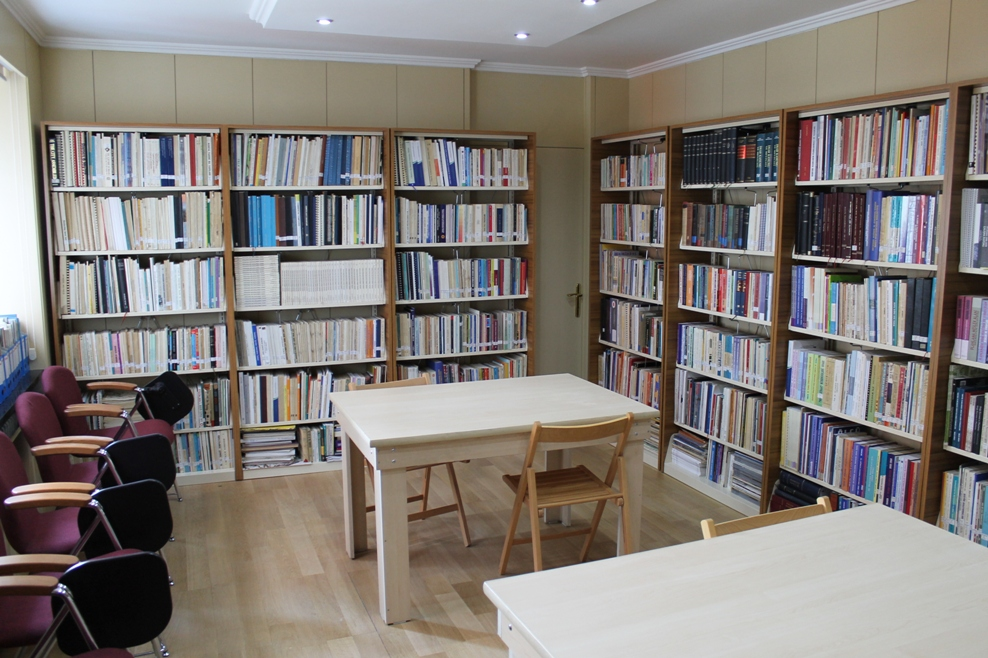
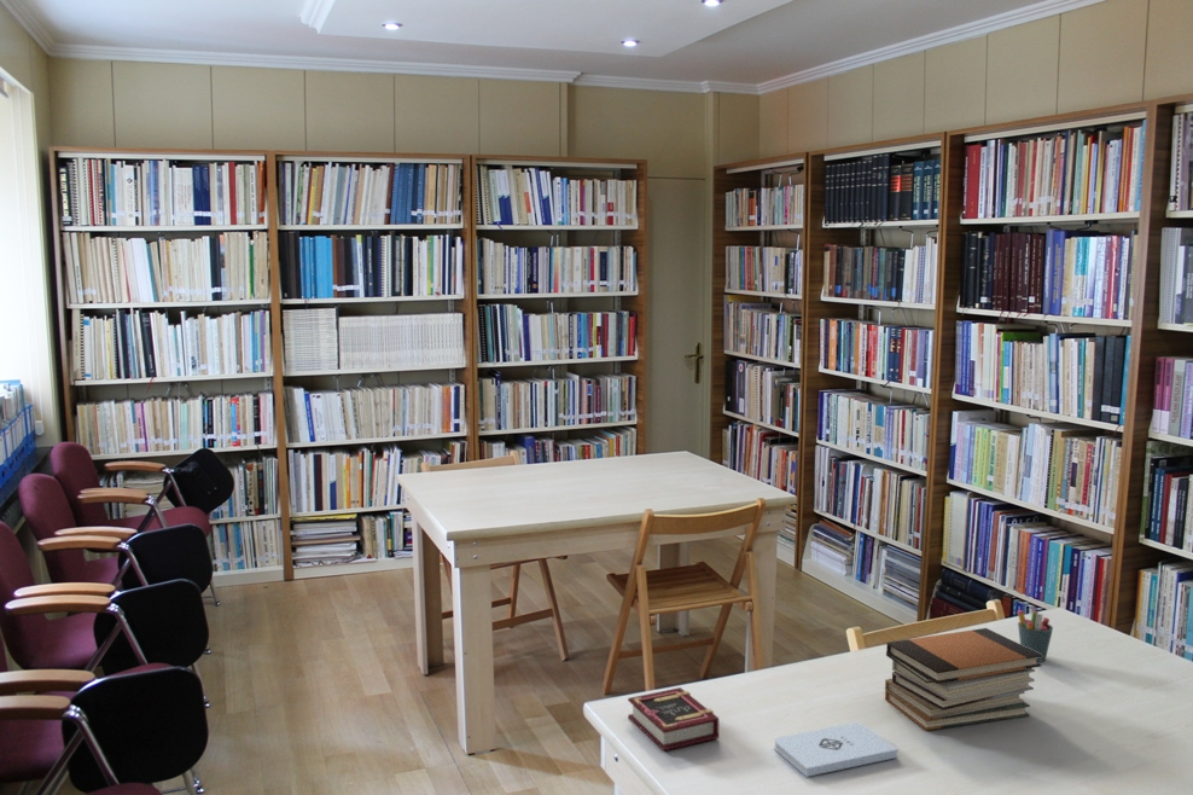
+ notepad (833, 748)
+ book stack (960, 678)
+ book (673, 716)
+ pen holder (1034, 632)
